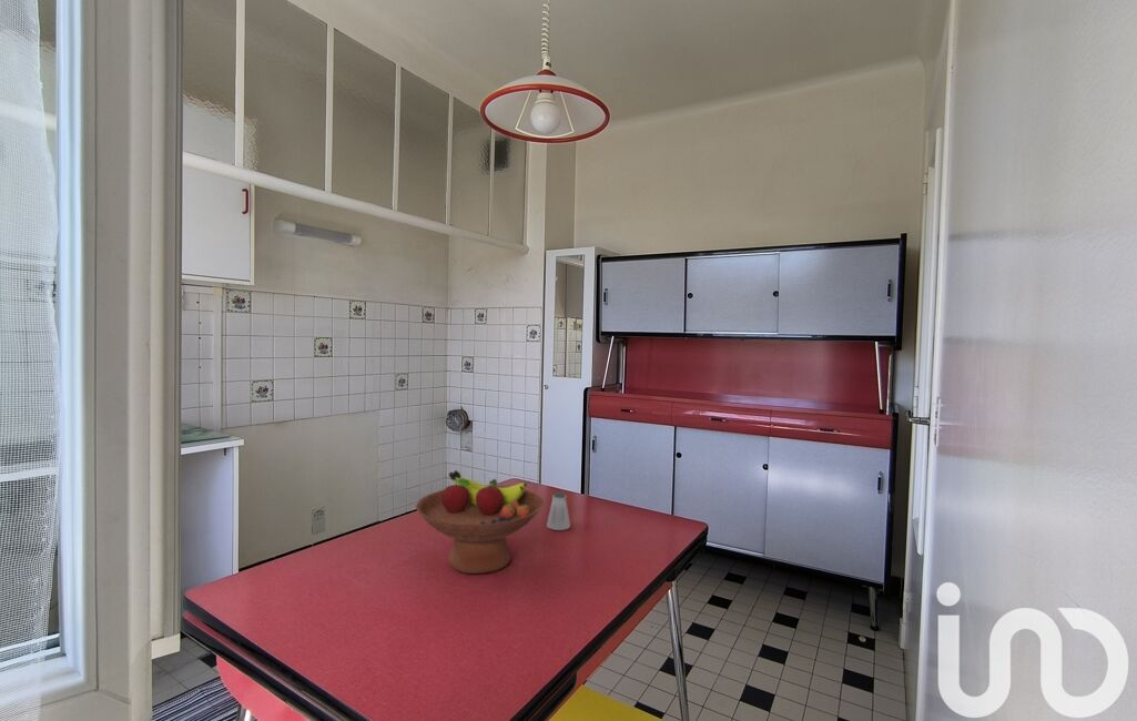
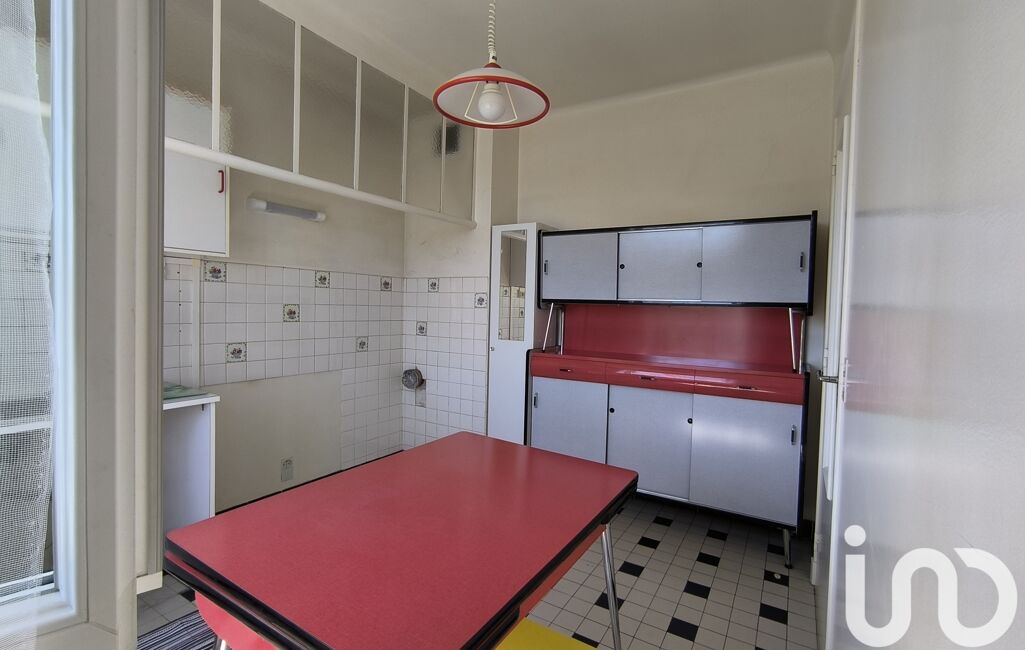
- fruit bowl (480, 520)
- saltshaker (558, 509)
